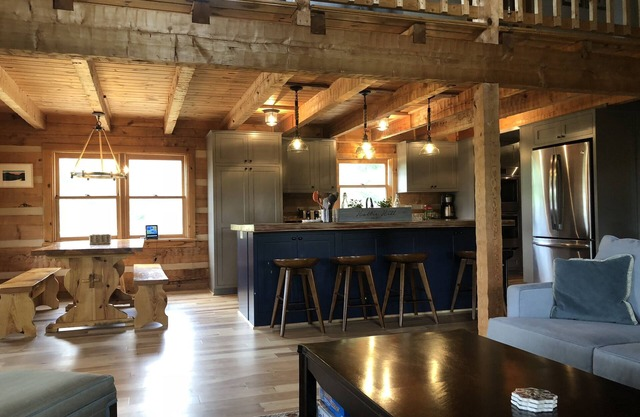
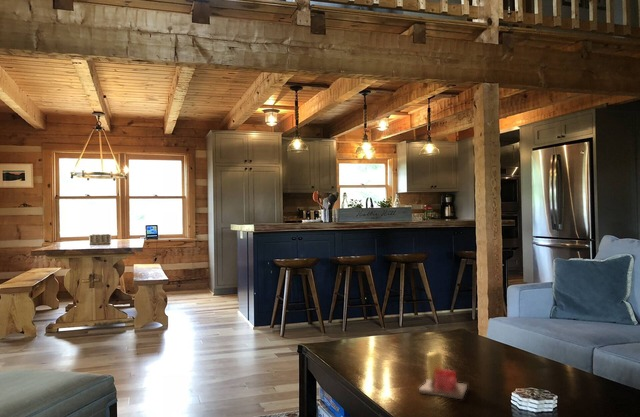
+ candle (443, 373)
